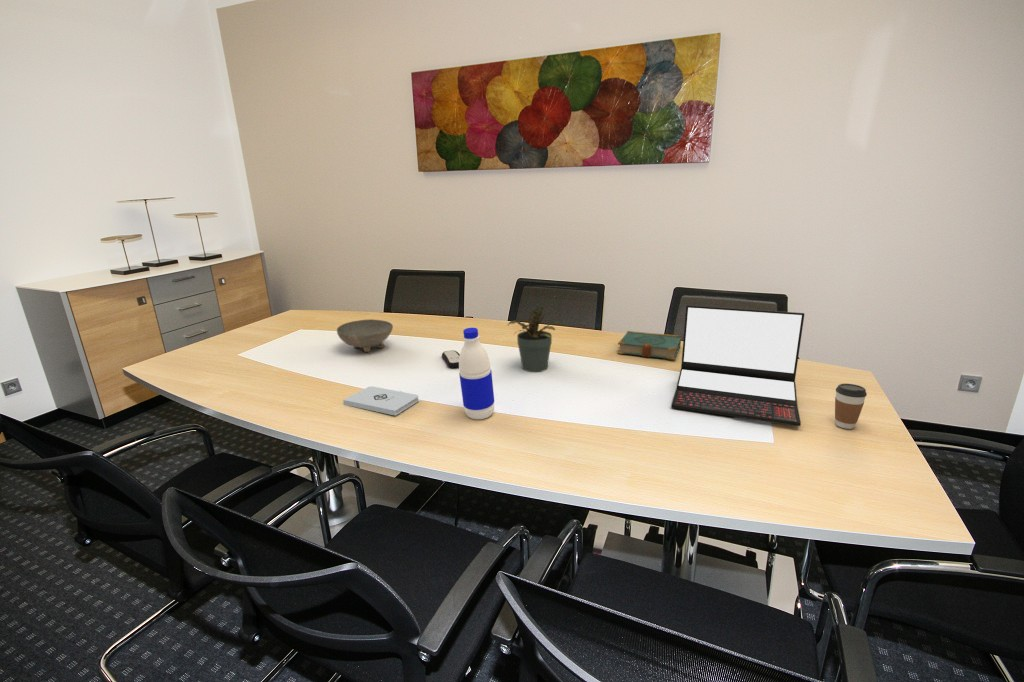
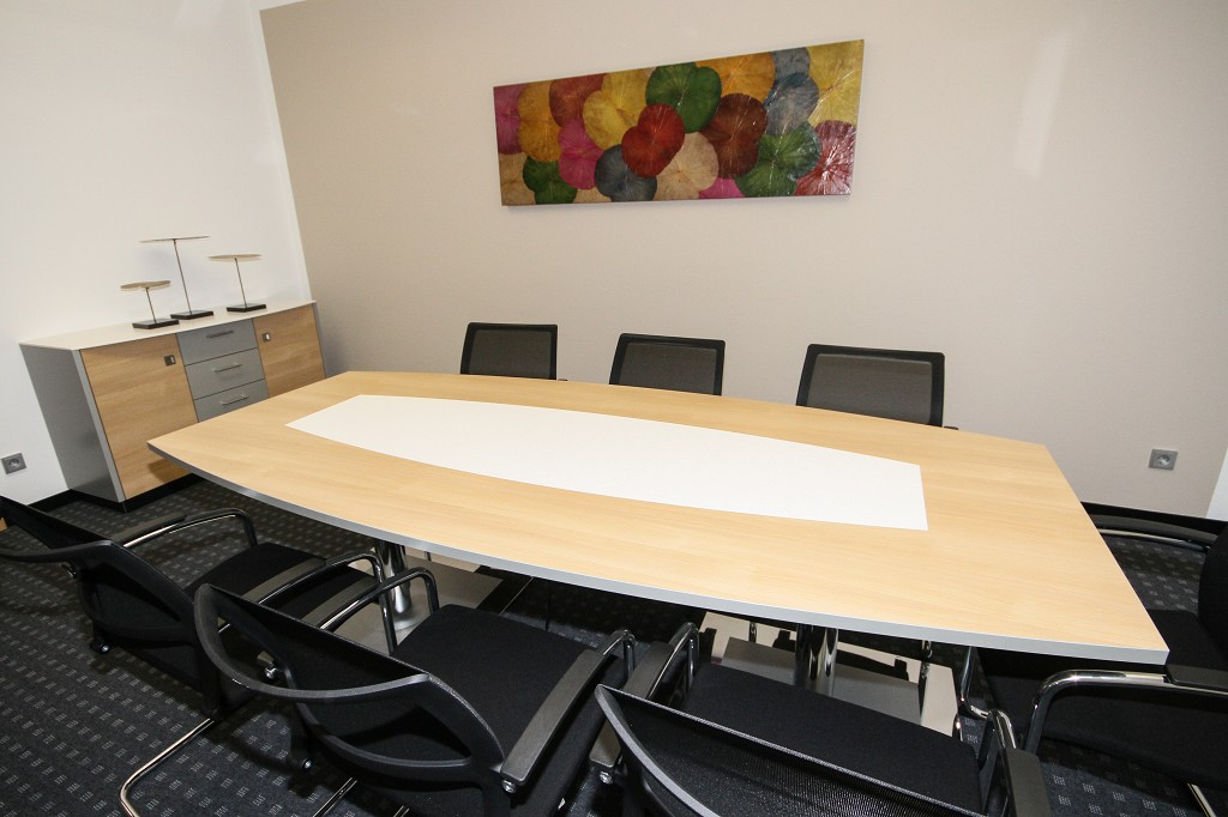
- water bottle (476, 373)
- potted plant (533, 338)
- bowl (366, 337)
- laptop (738, 360)
- notepad (382, 399)
- remote control (453, 358)
- book (648, 344)
- coffee cup (848, 406)
